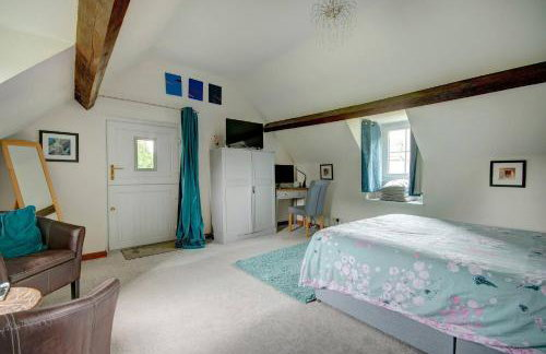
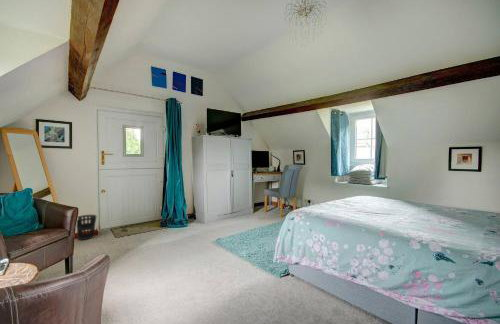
+ wastebasket (86, 227)
